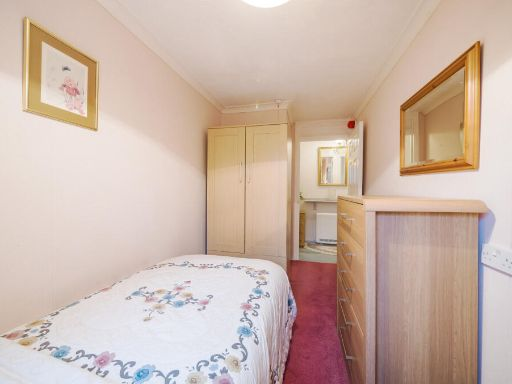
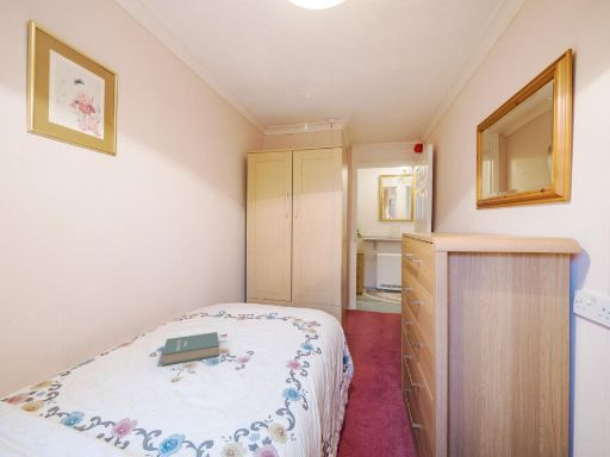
+ book (192, 346)
